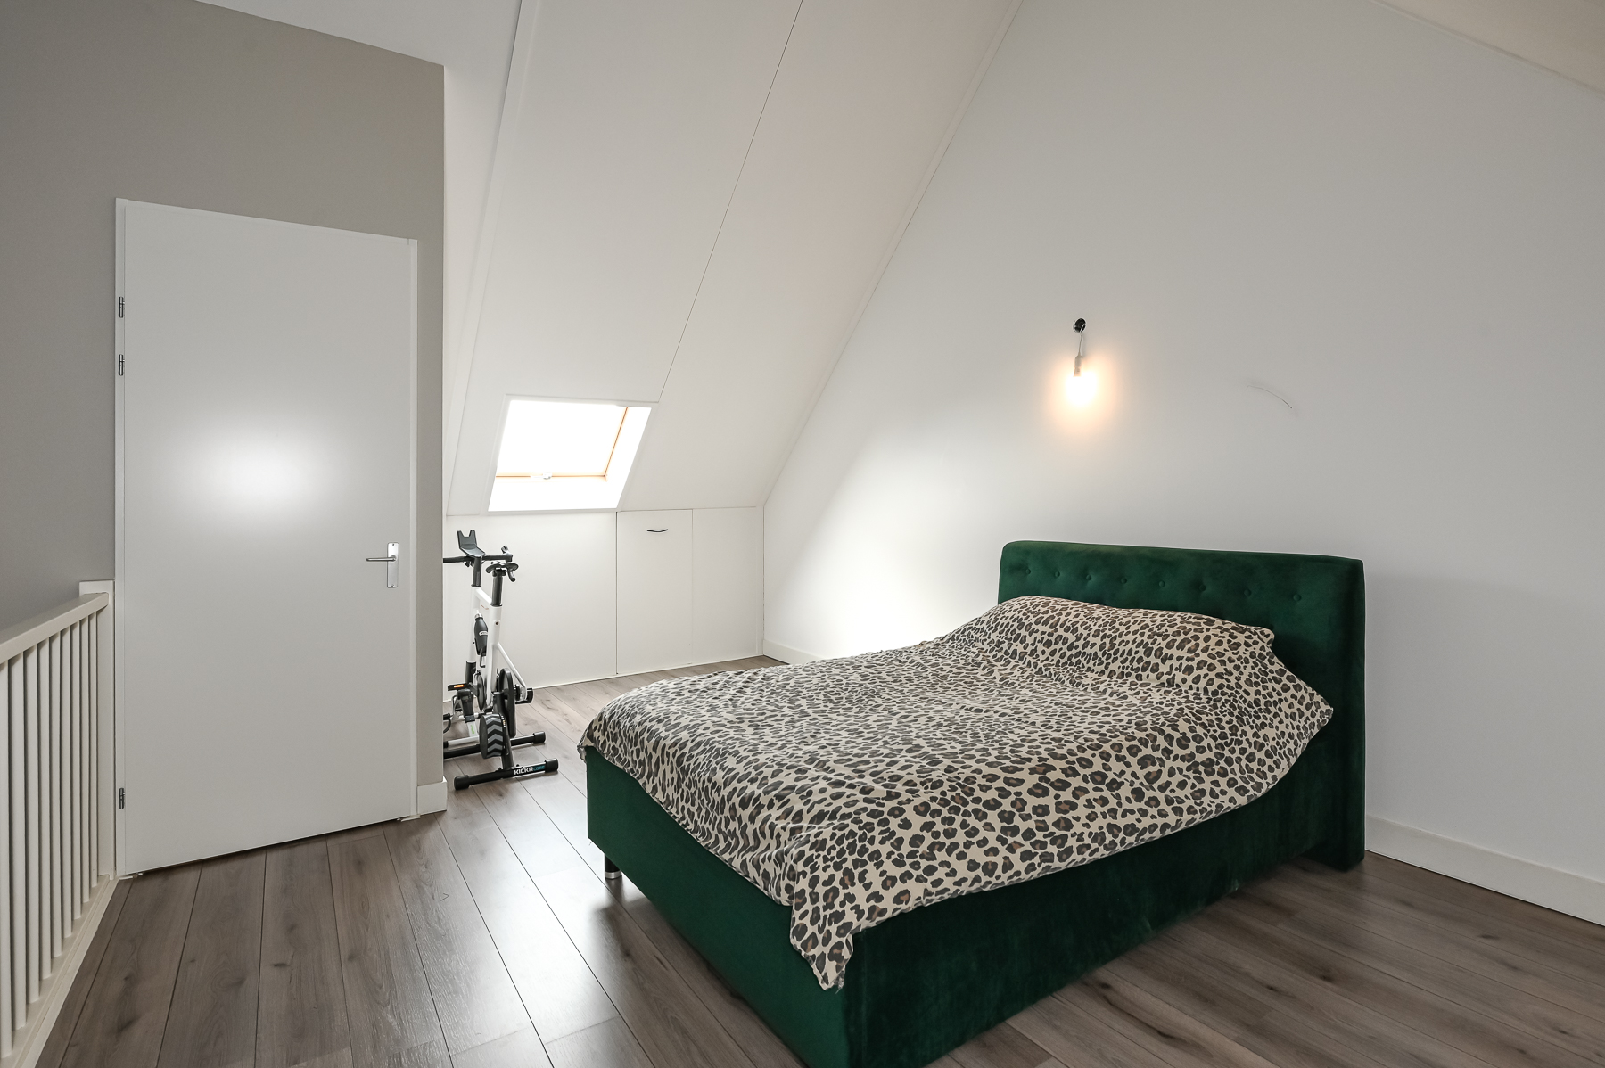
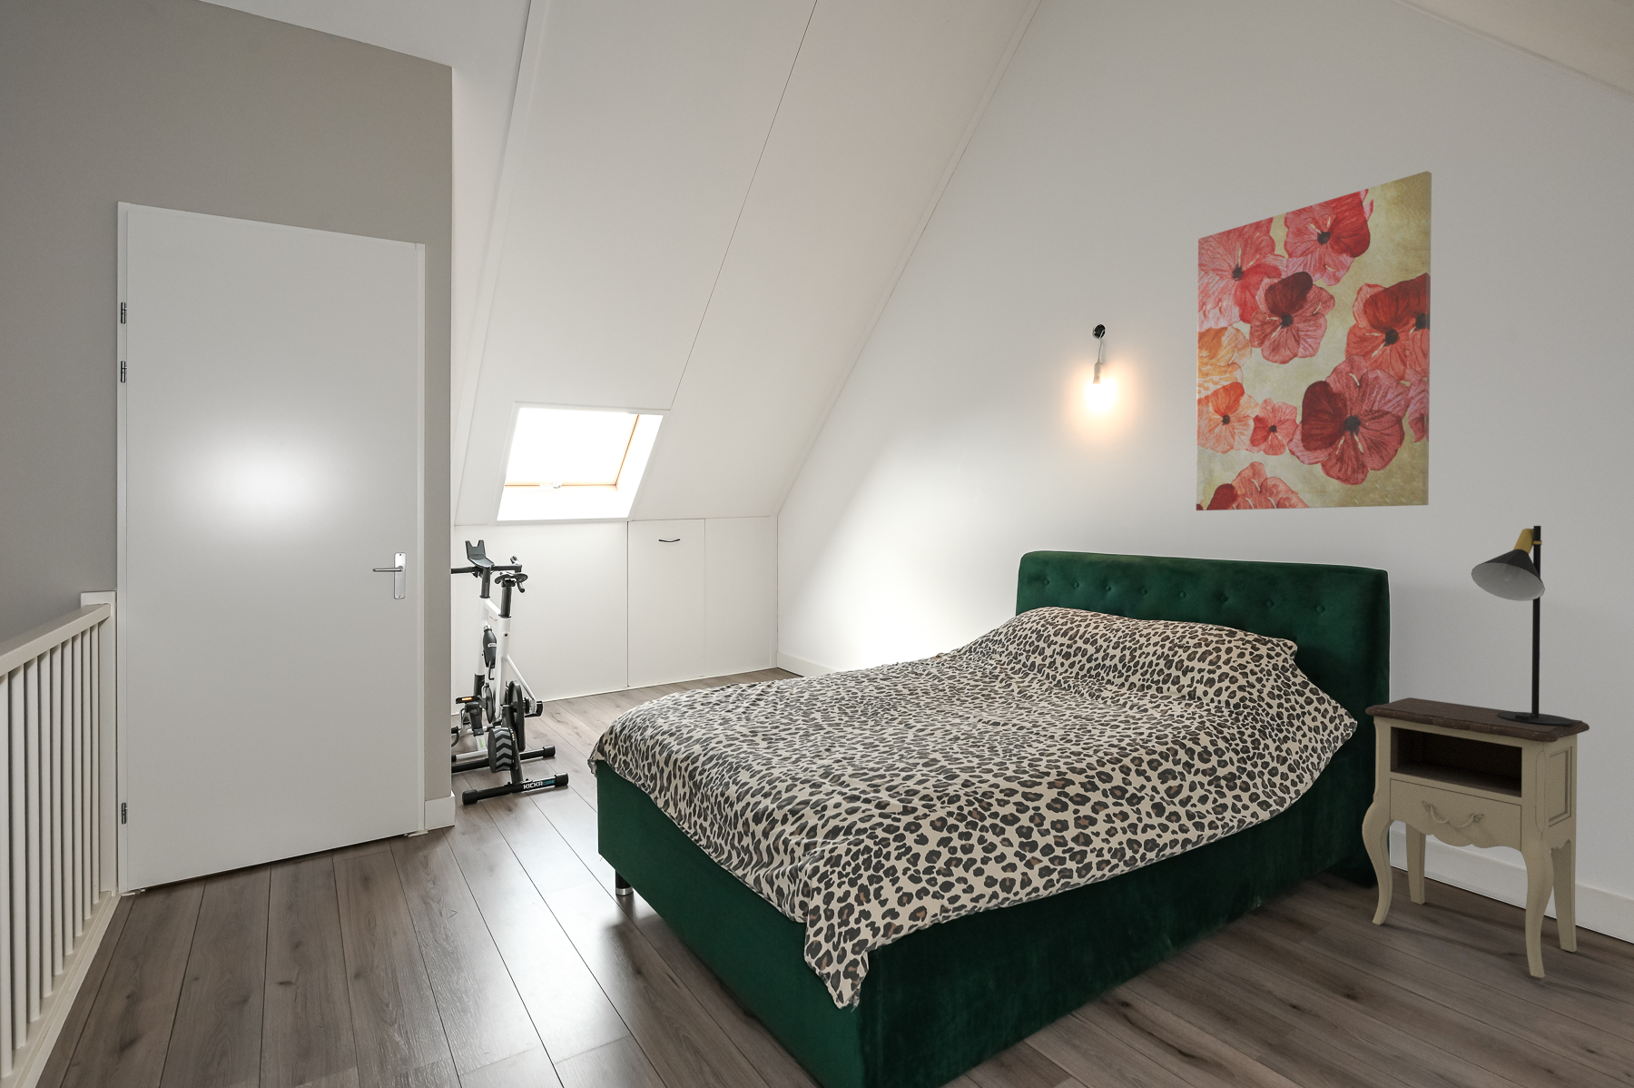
+ nightstand (1470, 824)
+ table lamp (1532, 622)
+ wall art (1301, 358)
